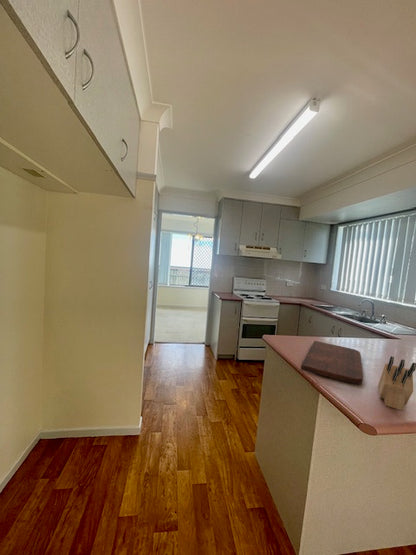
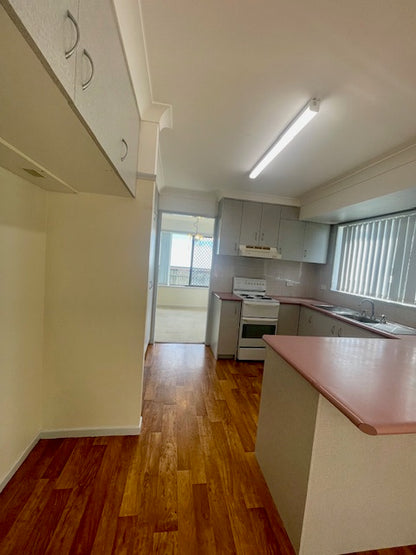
- cutting board (333, 358)
- knife block (395, 376)
